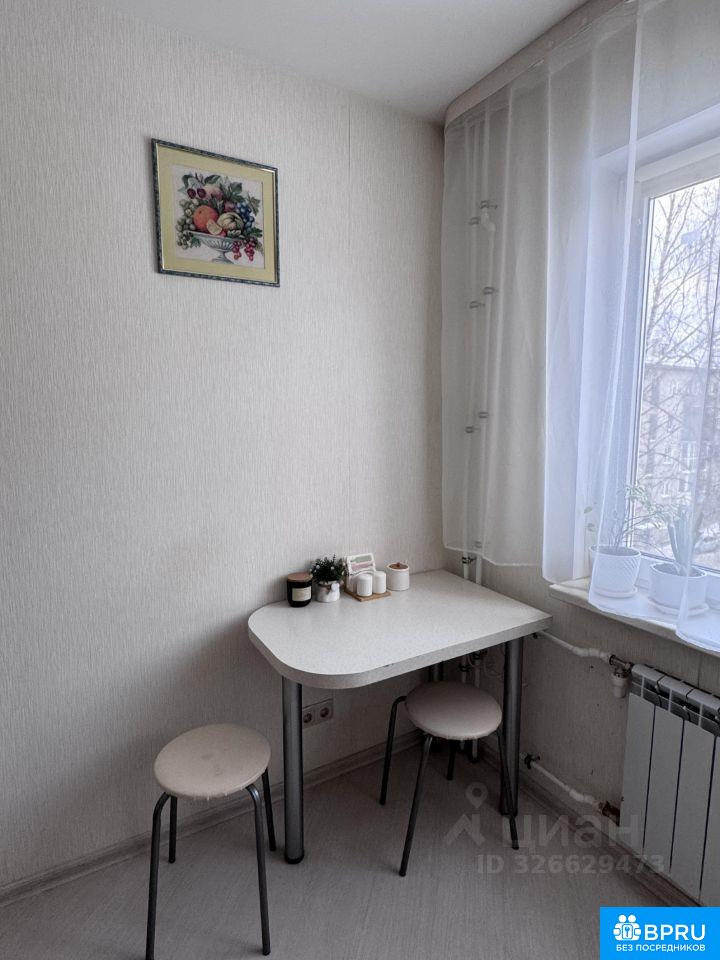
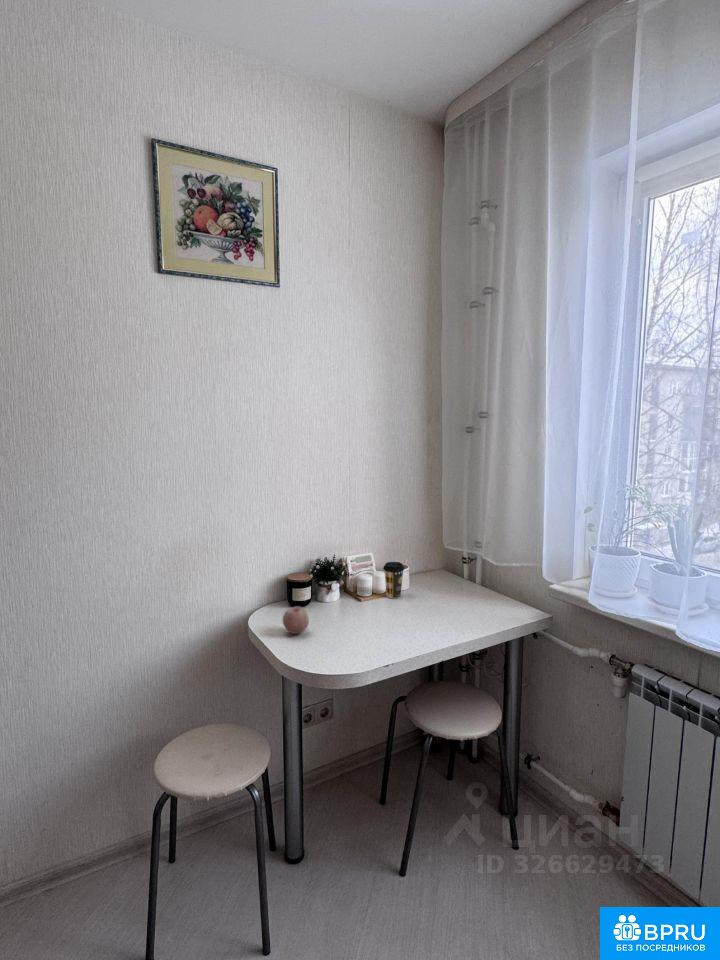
+ coffee cup (393, 580)
+ fruit (296, 620)
